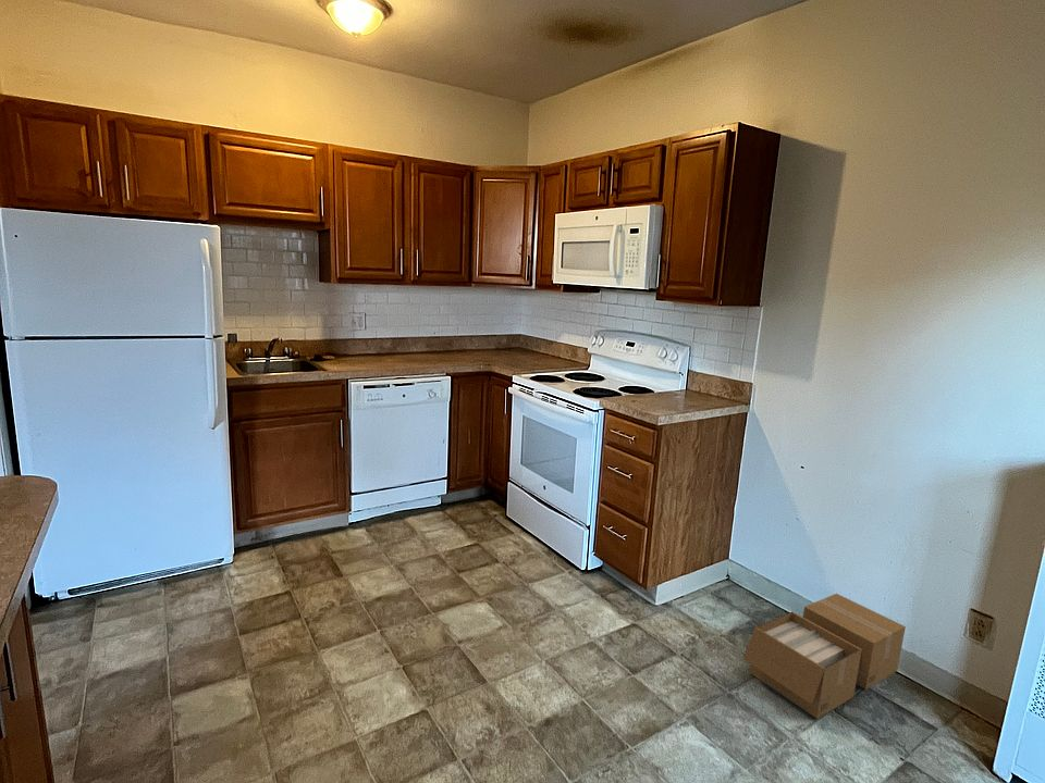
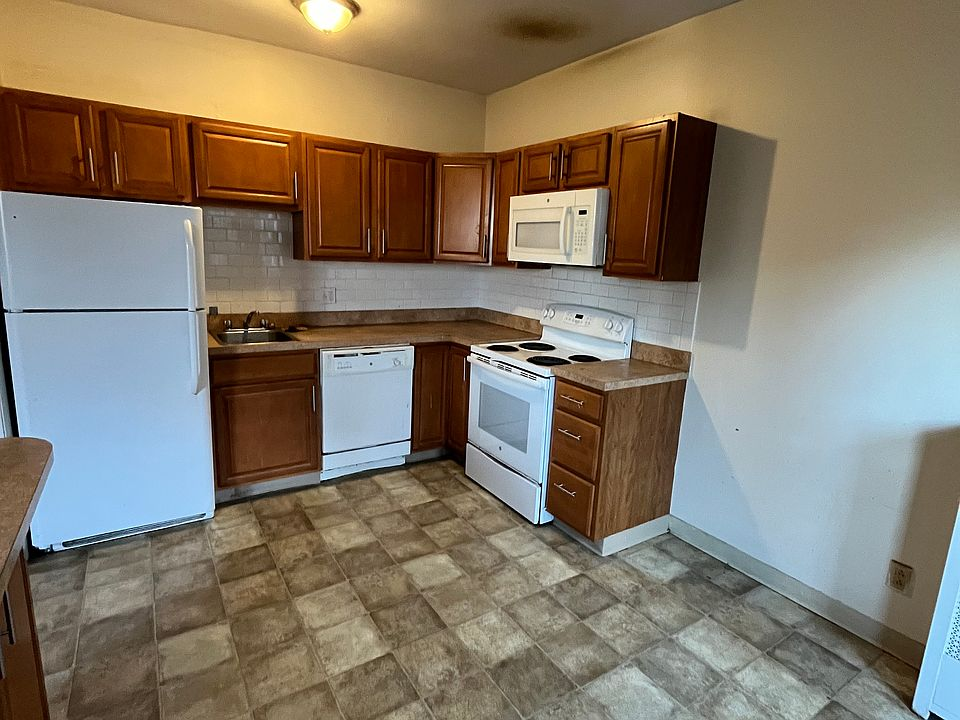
- cardboard box (824, 650)
